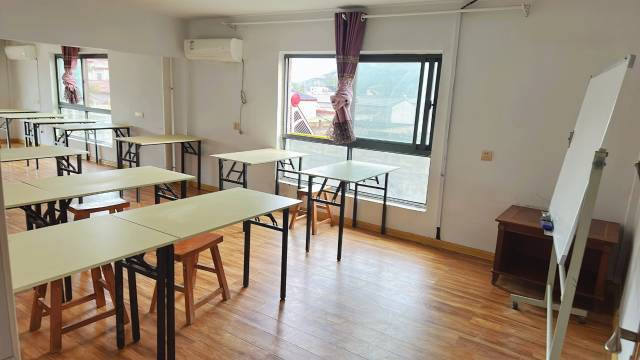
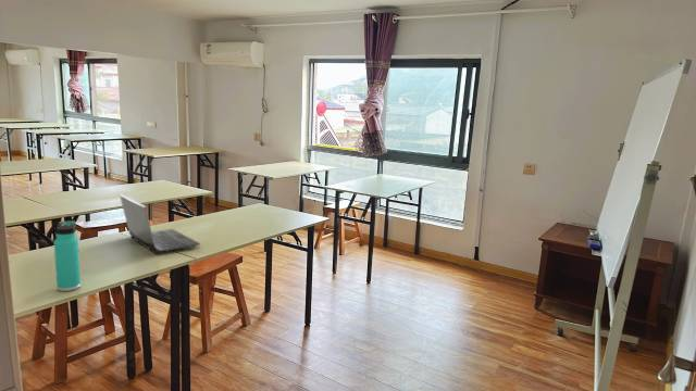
+ thermos bottle (66, 254)
+ laptop computer (159, 230)
